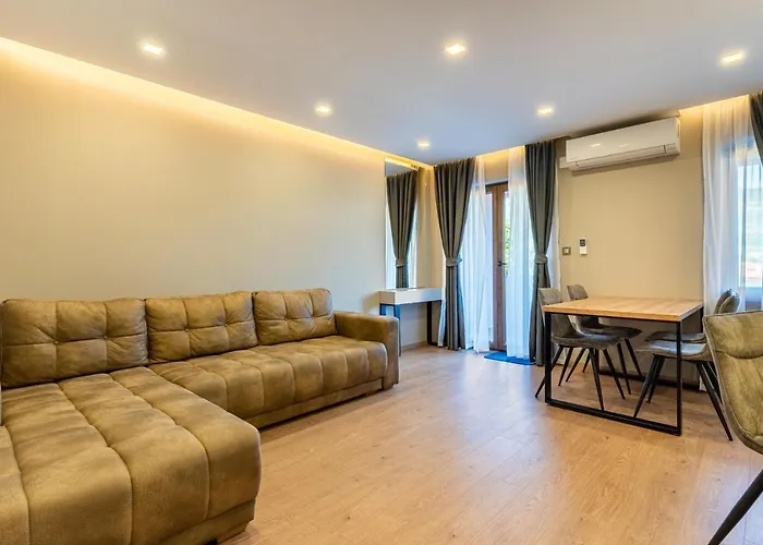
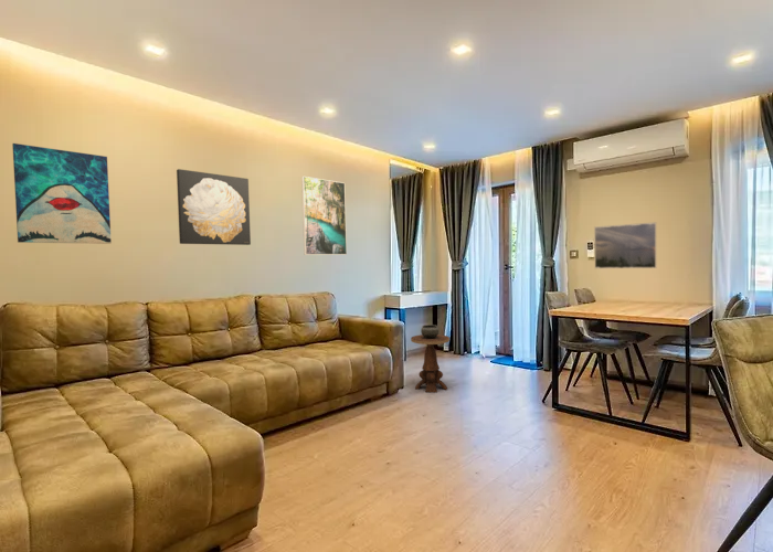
+ side table (430, 357)
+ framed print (325, 216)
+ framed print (624, 246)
+ wall art (64, 197)
+ wall art (215, 209)
